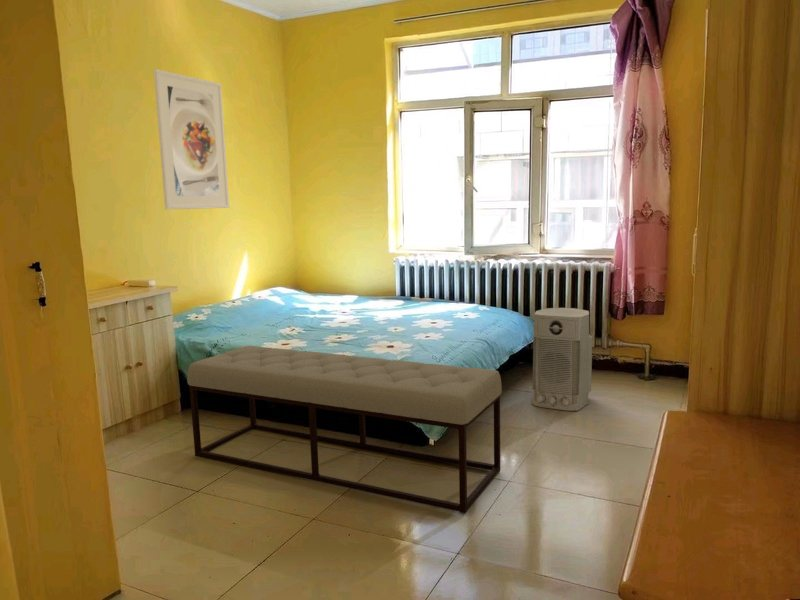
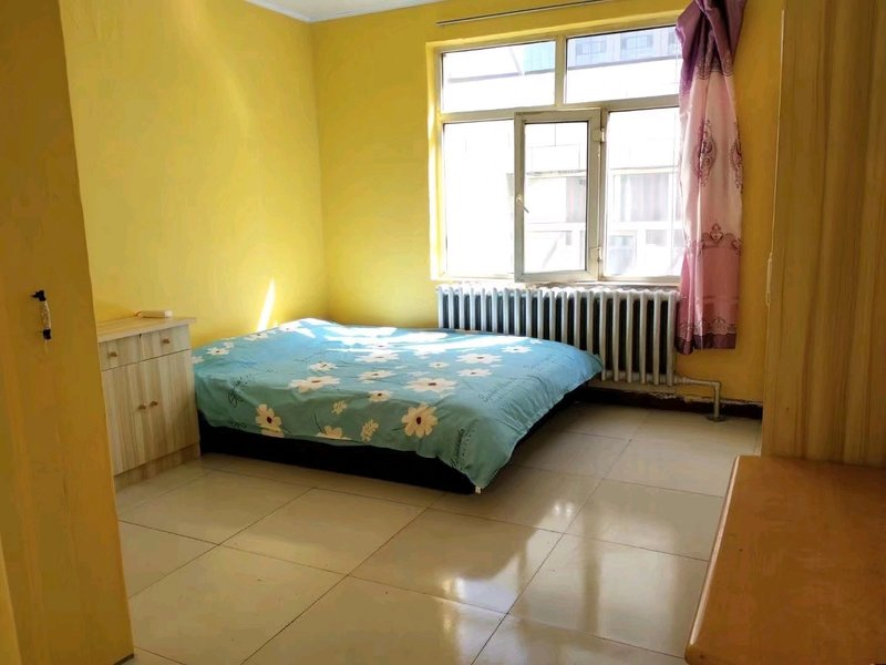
- air purifier (562, 356)
- bench (340, 411)
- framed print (194, 143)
